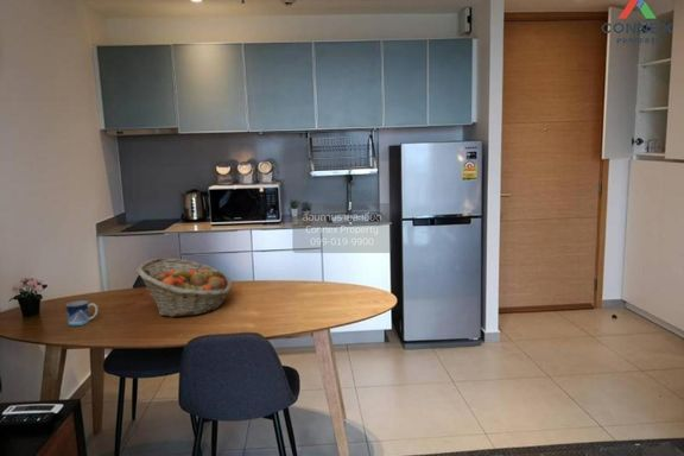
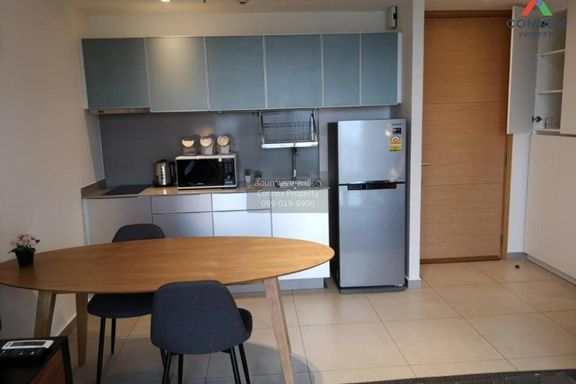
- fruit basket (186, 283)
- mug (82, 312)
